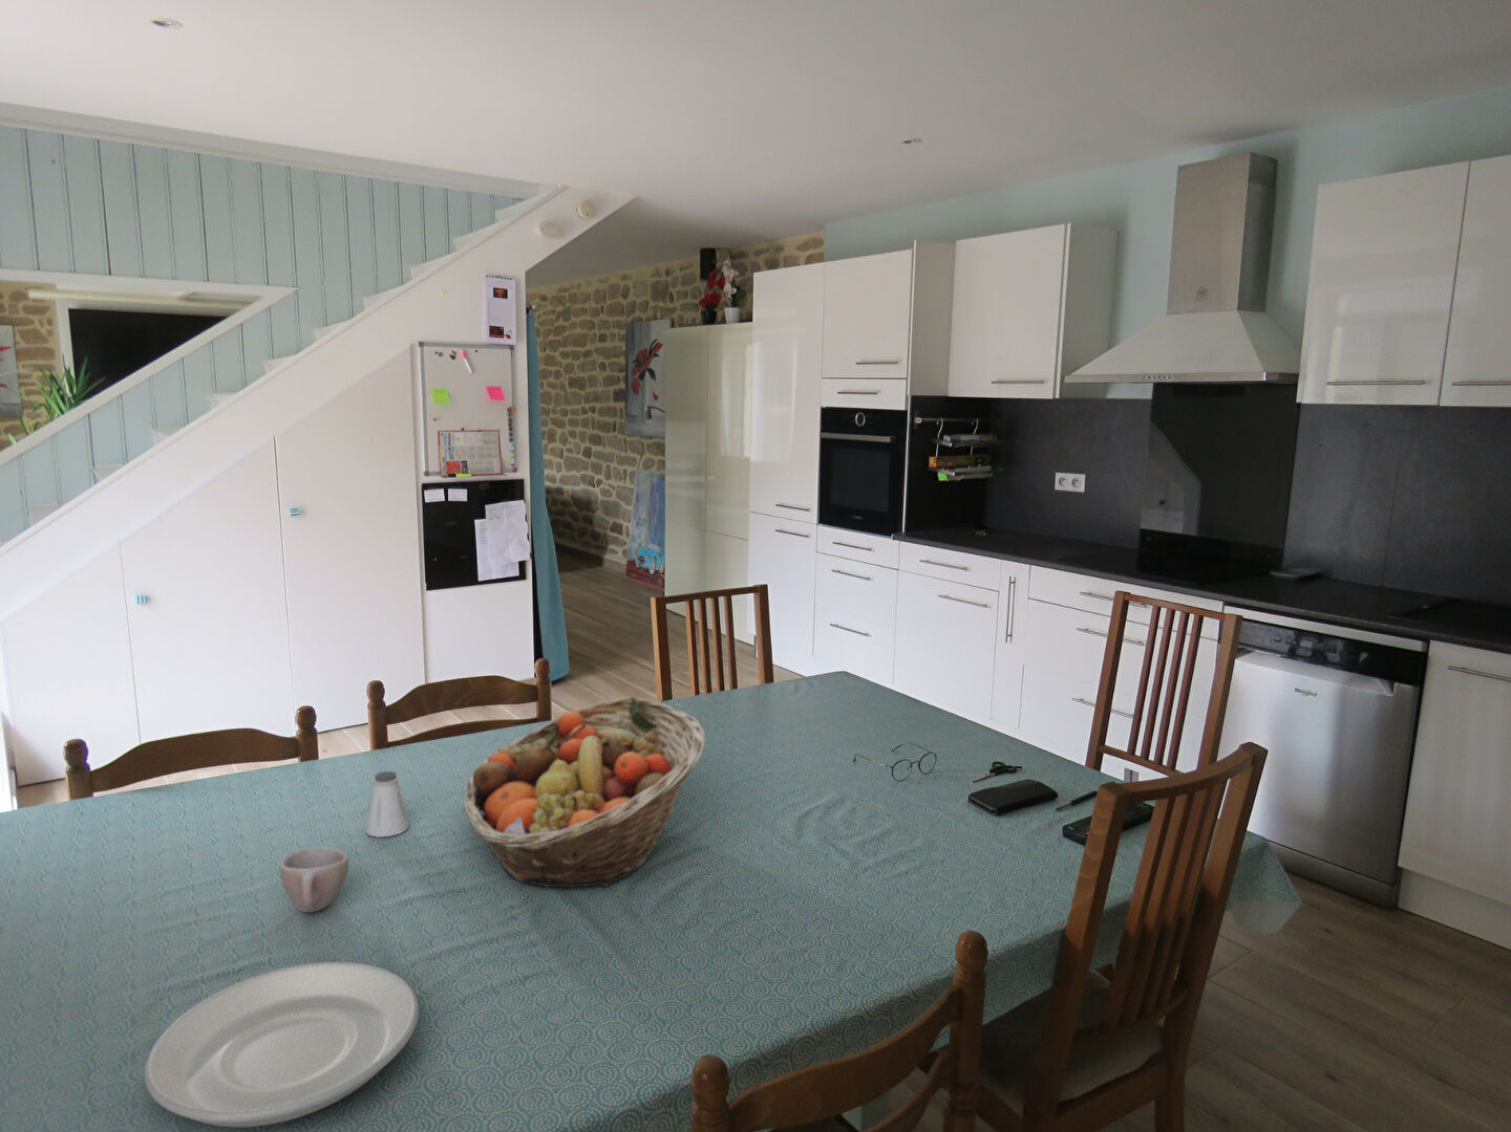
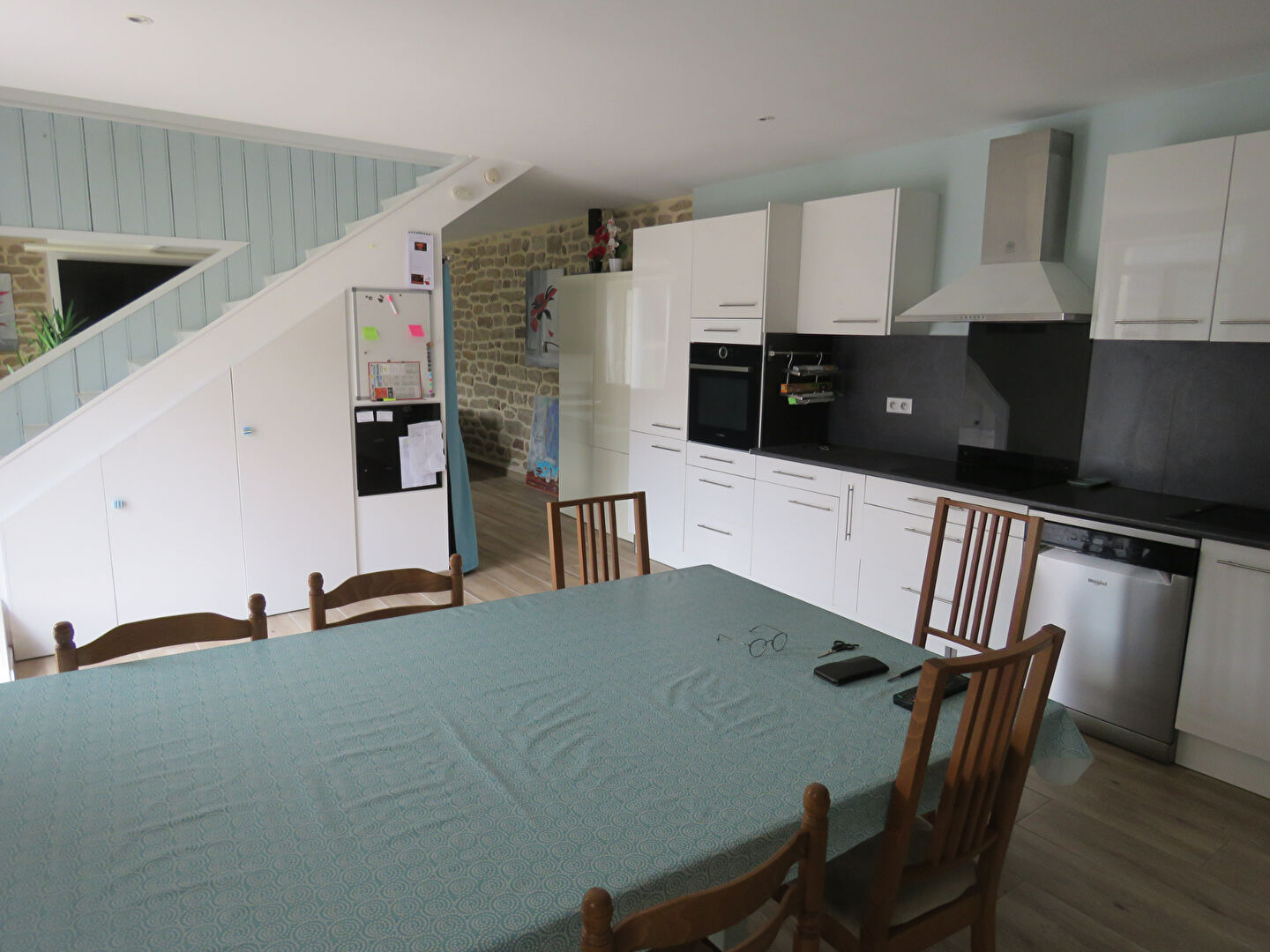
- plate (289, 1045)
- saltshaker (387, 800)
- cup (315, 885)
- fruit basket (584, 782)
